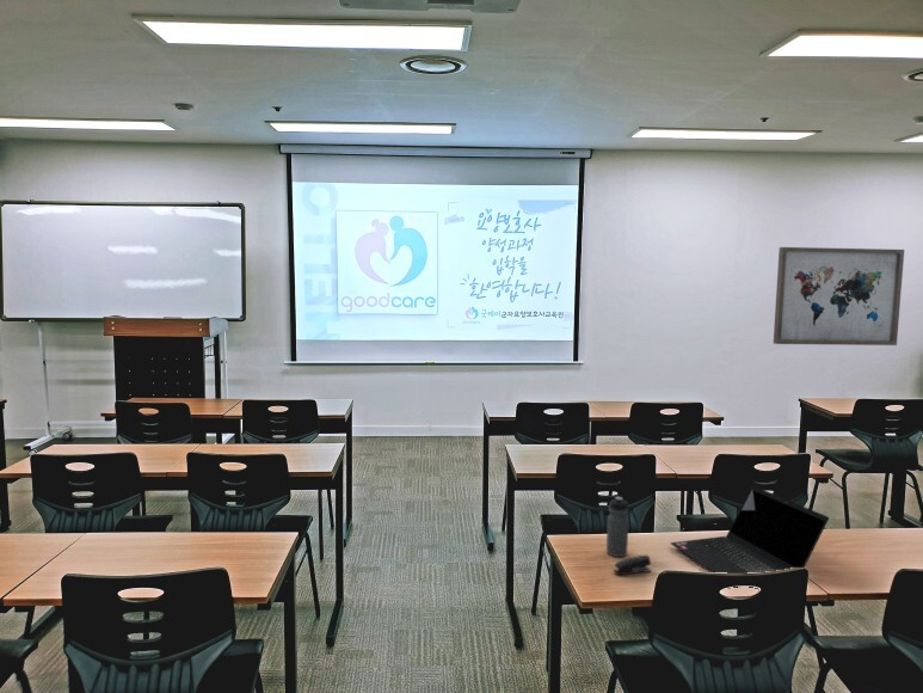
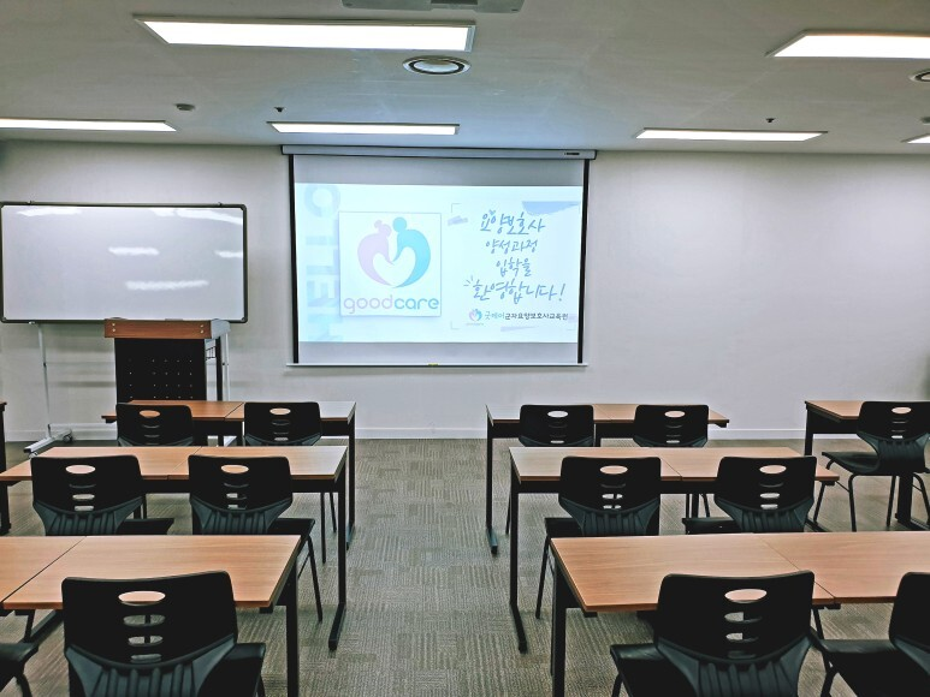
- water bottle (617, 525)
- stapler (632, 564)
- laptop computer (745, 532)
- wall art (838, 296)
